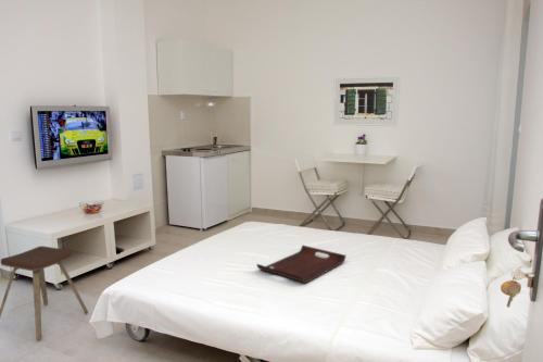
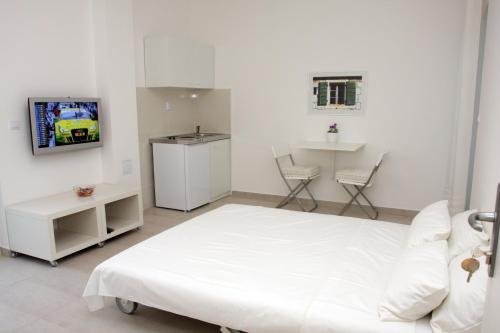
- music stool (39, 288)
- serving tray (302, 262)
